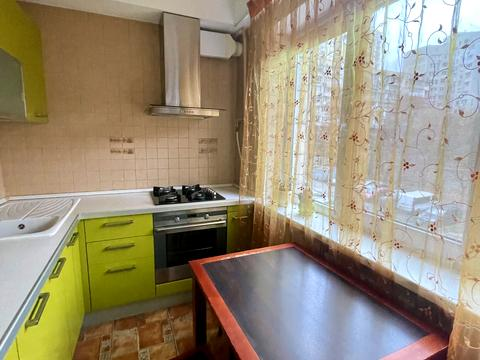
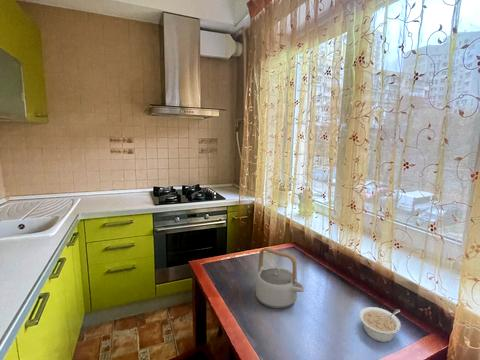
+ teapot (280, 276)
+ legume (379, 323)
